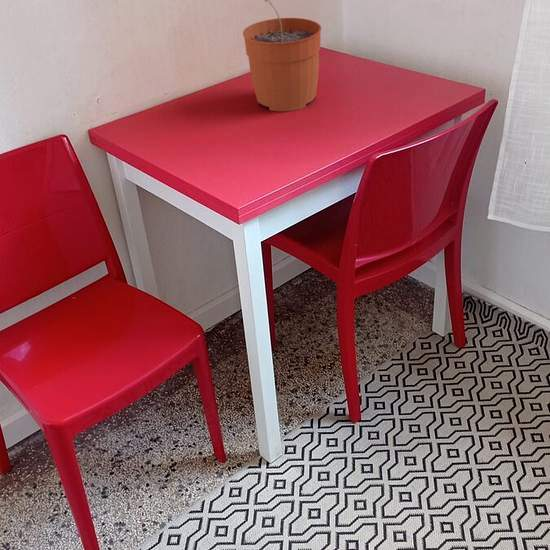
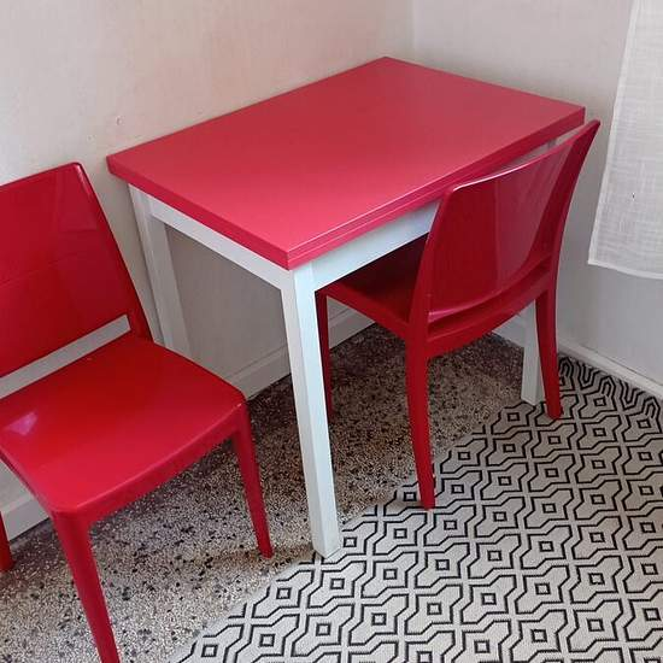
- plant pot (283, 47)
